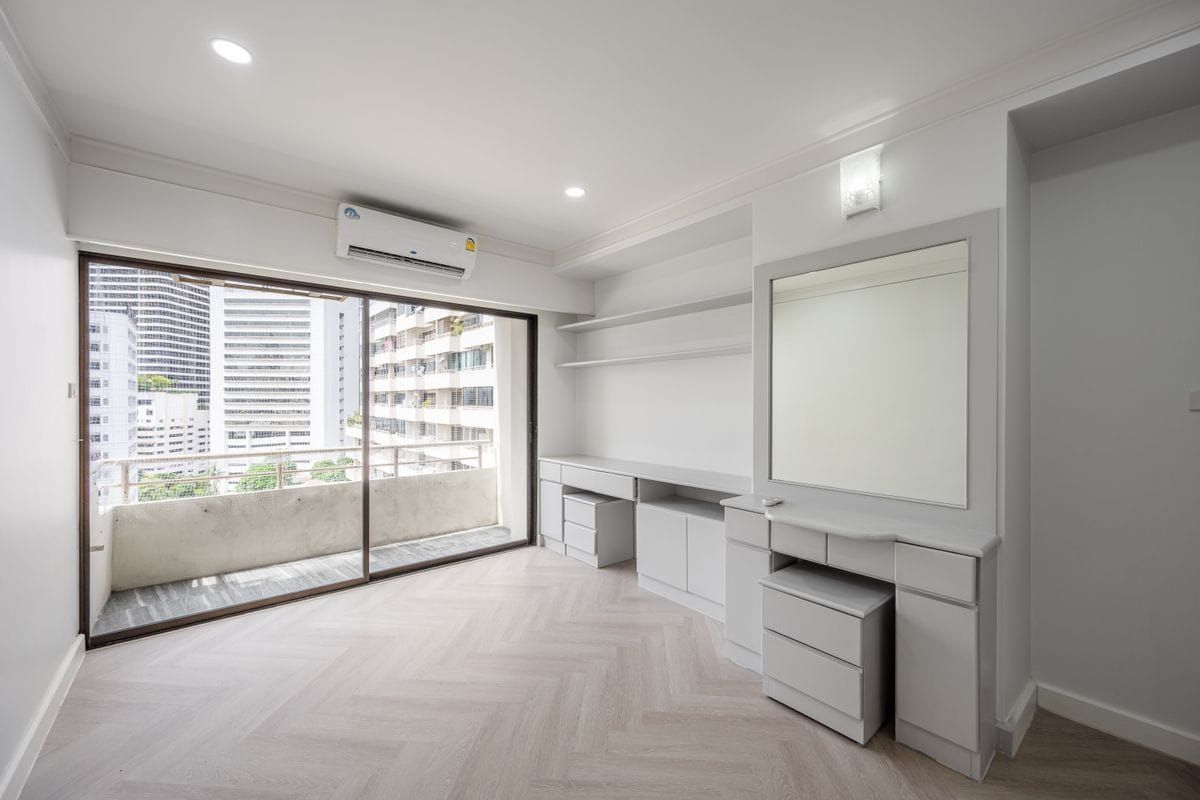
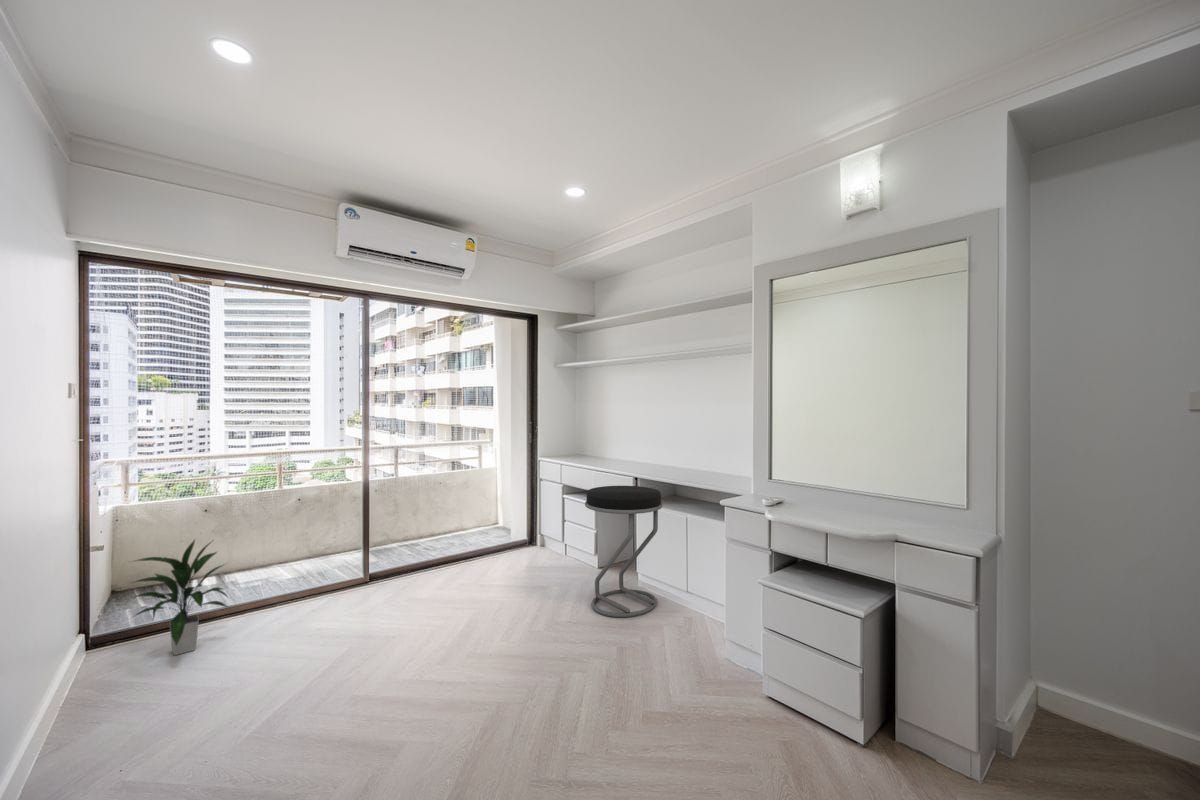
+ indoor plant (181, 596)
+ stool (623, 547)
